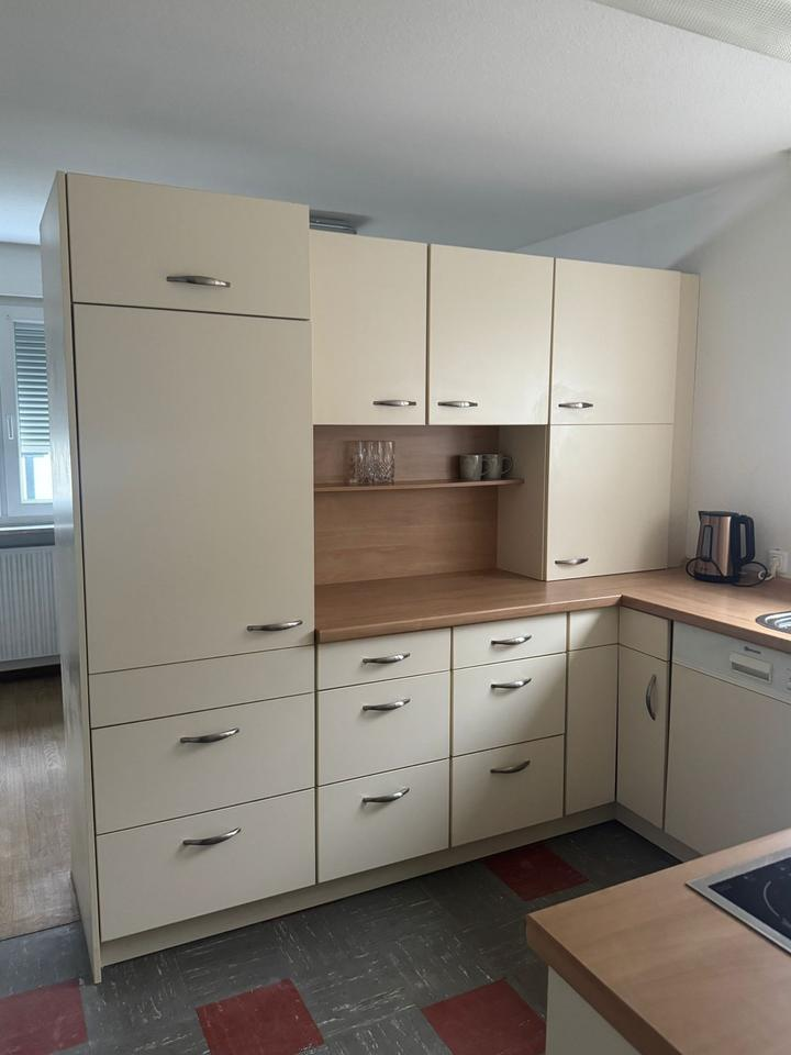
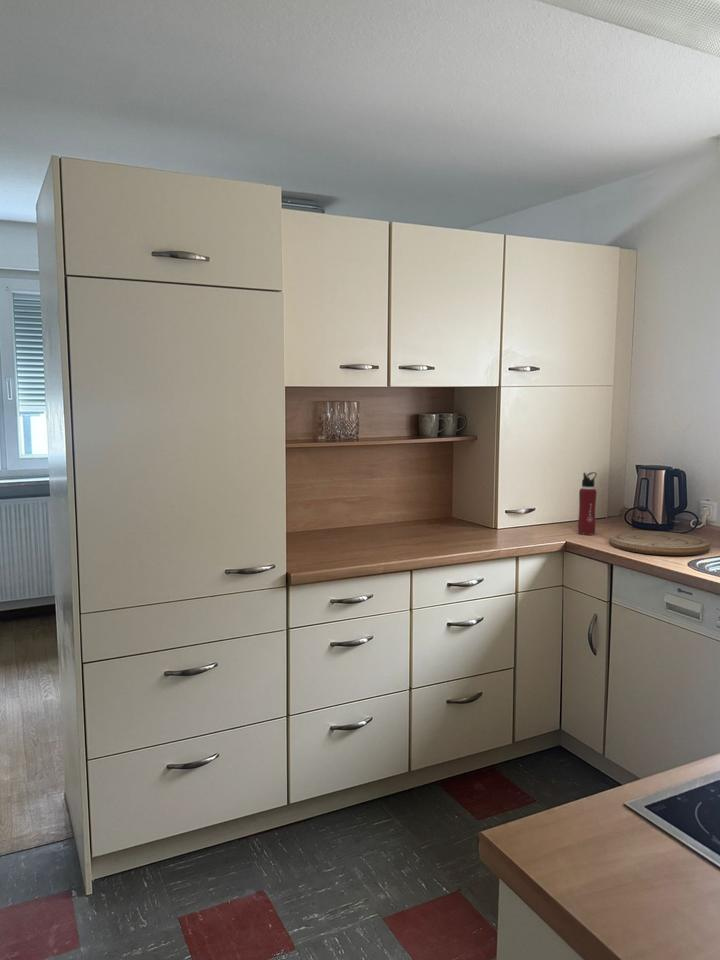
+ cutting board (658, 542)
+ water bottle (587, 502)
